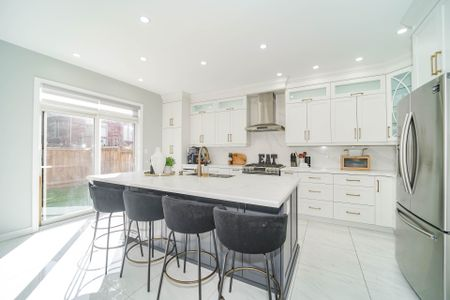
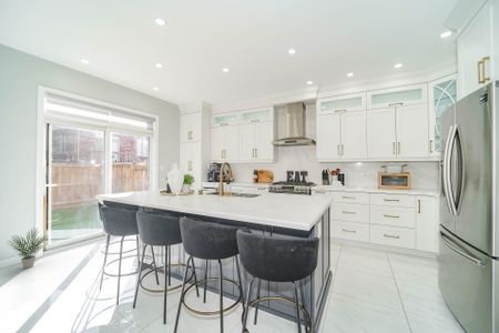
+ potted plant (28, 249)
